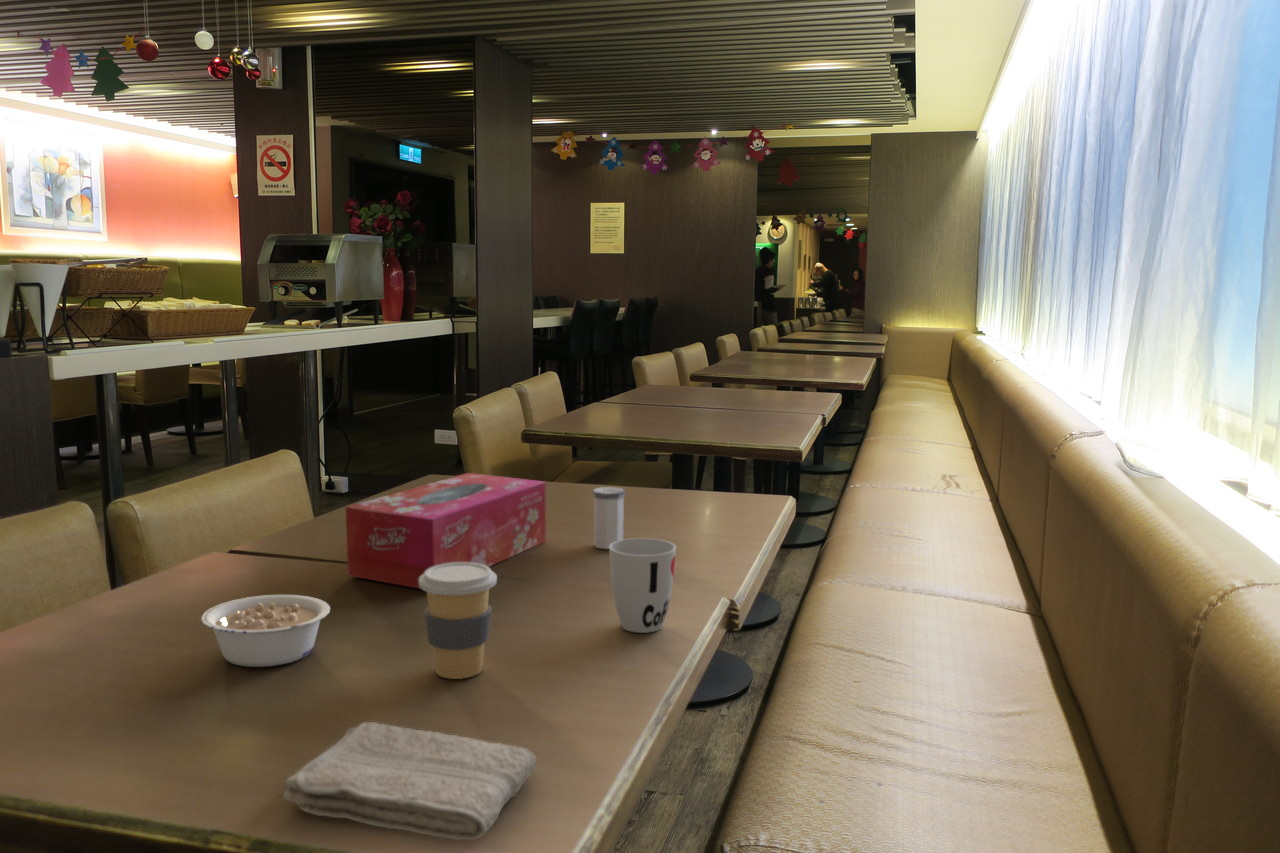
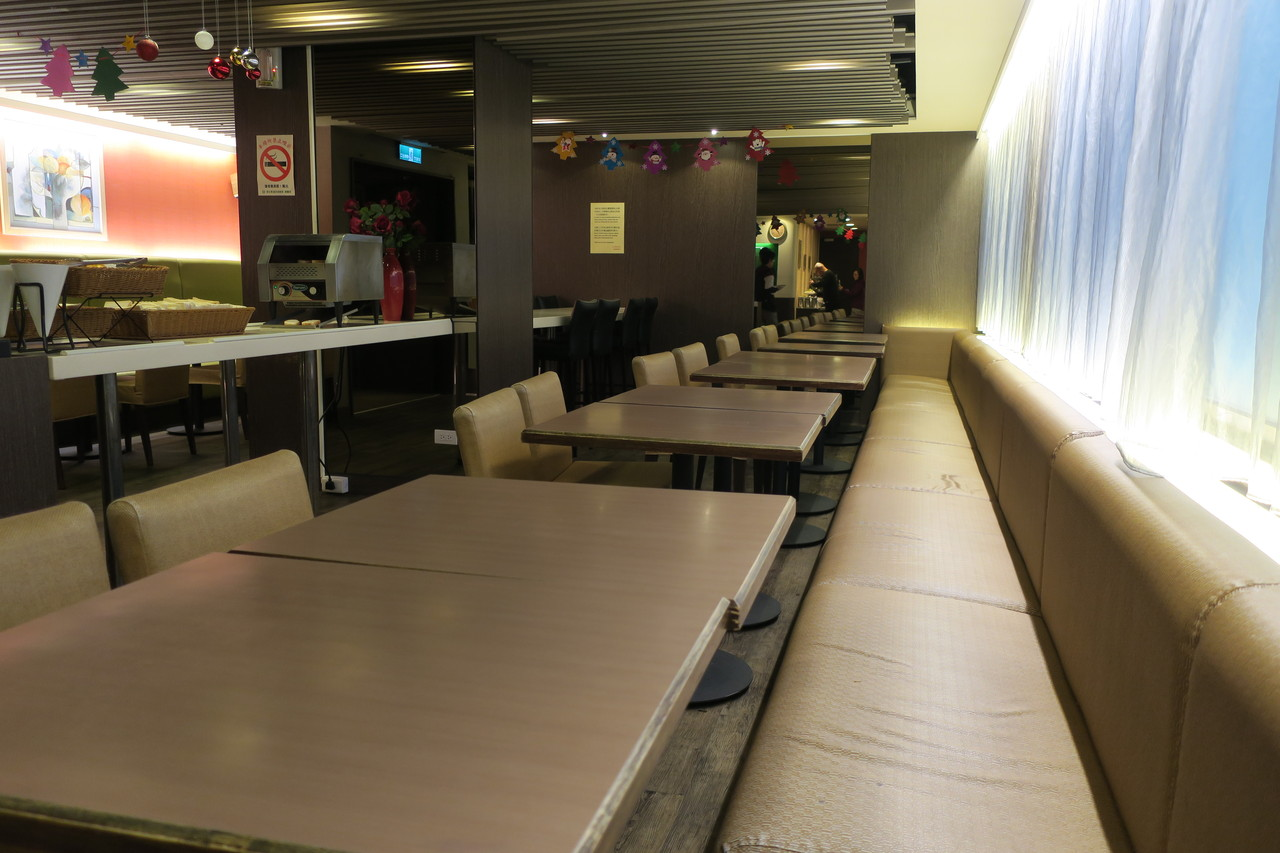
- cup (642, 586)
- washcloth (414, 773)
- salt shaker (608, 517)
- coffee cup (458, 621)
- tissue box (452, 525)
- legume (272, 628)
